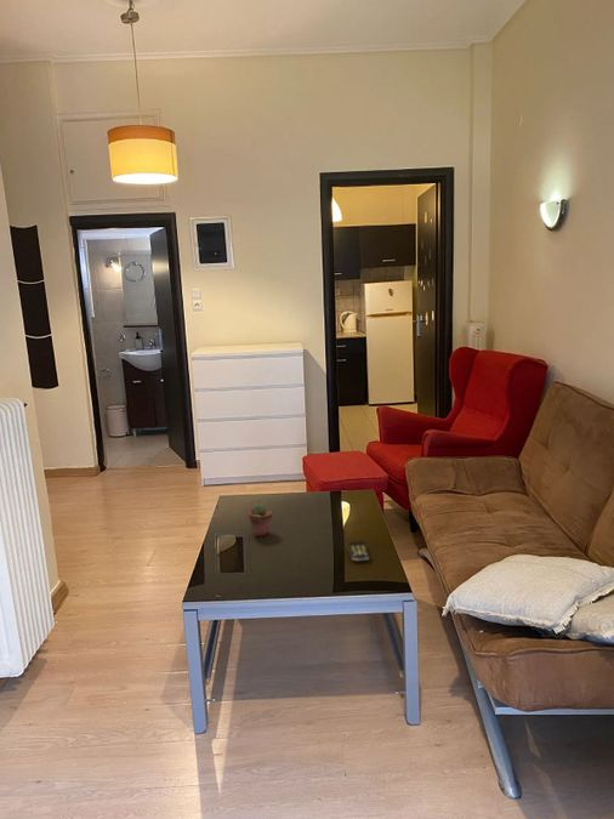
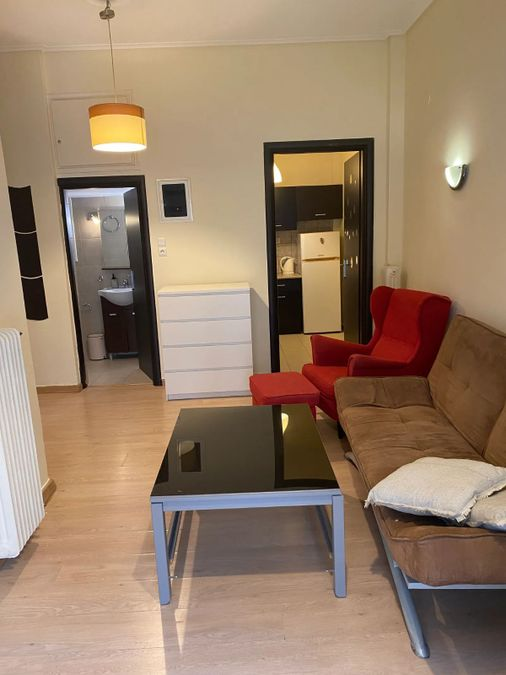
- potted succulent (260, 518)
- remote control (358, 550)
